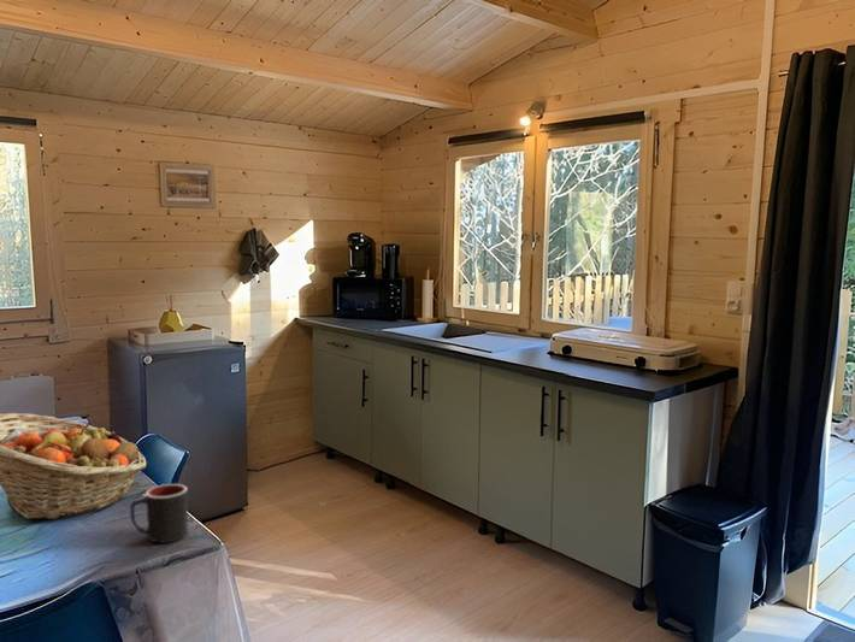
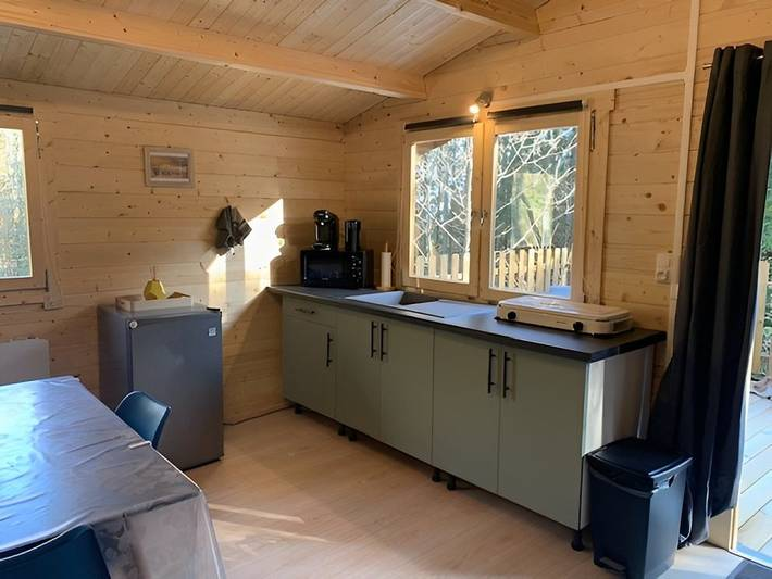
- mug (159, 514)
- fruit basket (60, 457)
